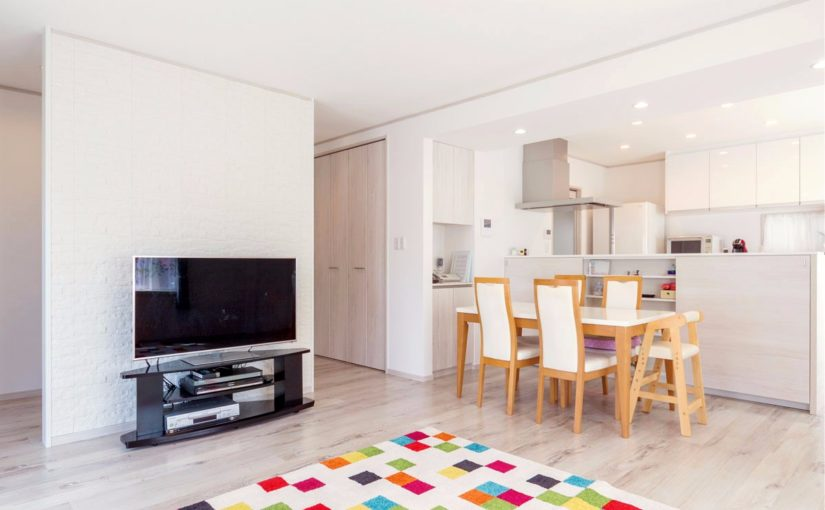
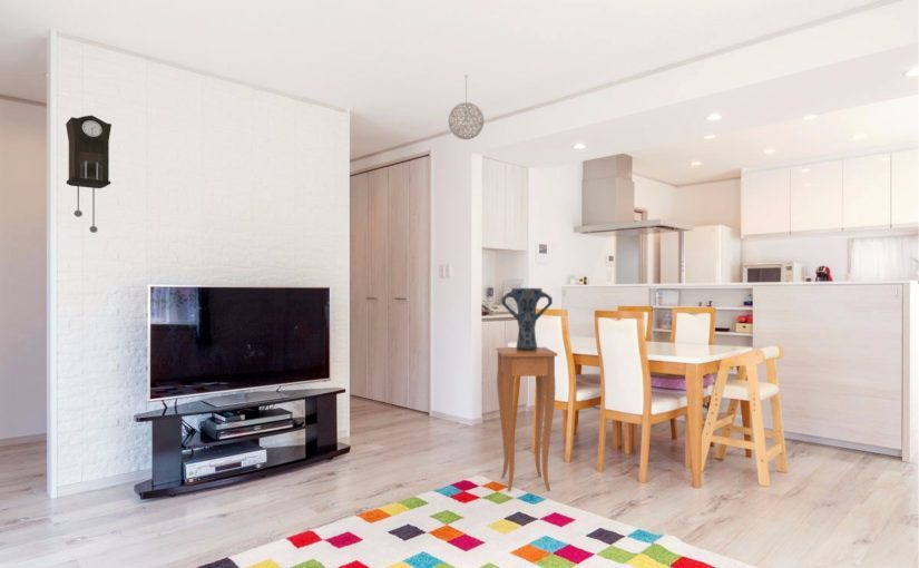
+ vase (526, 319)
+ side table (536, 417)
+ pendulum clock (88, 175)
+ pendant light (466, 107)
